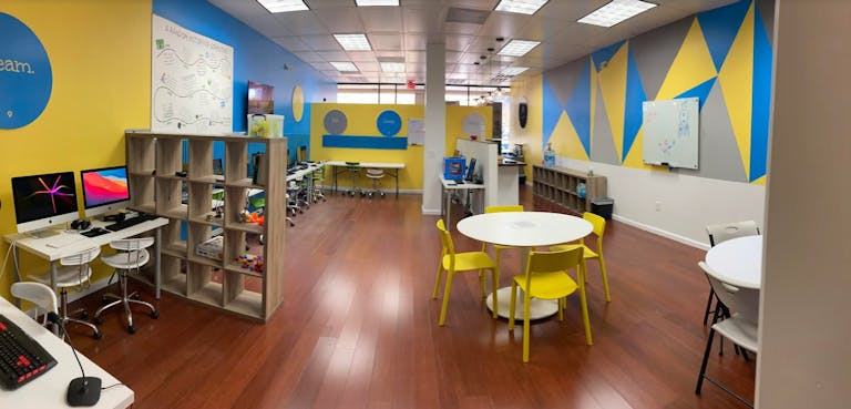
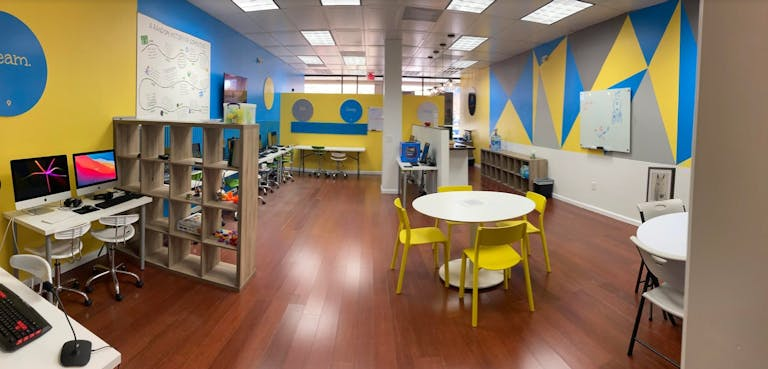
+ wall art (660, 187)
